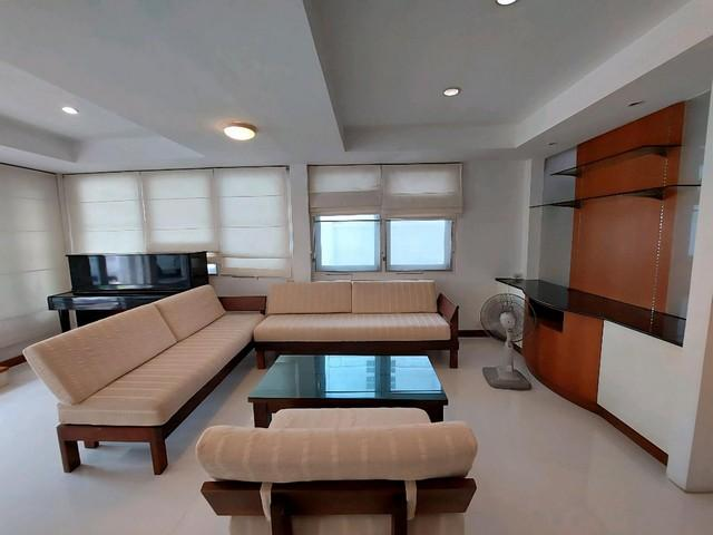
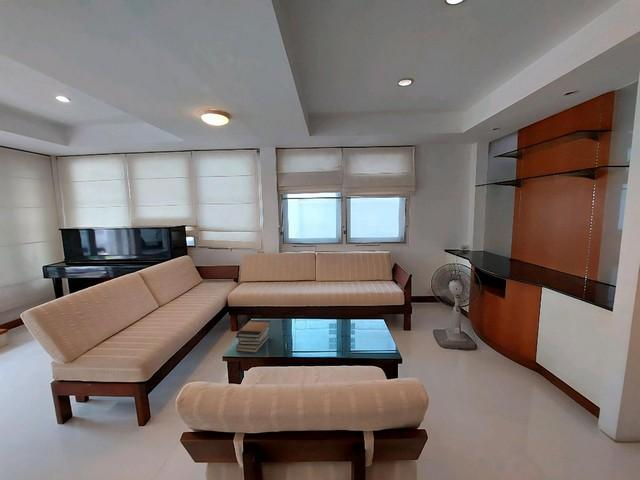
+ book stack (254, 335)
